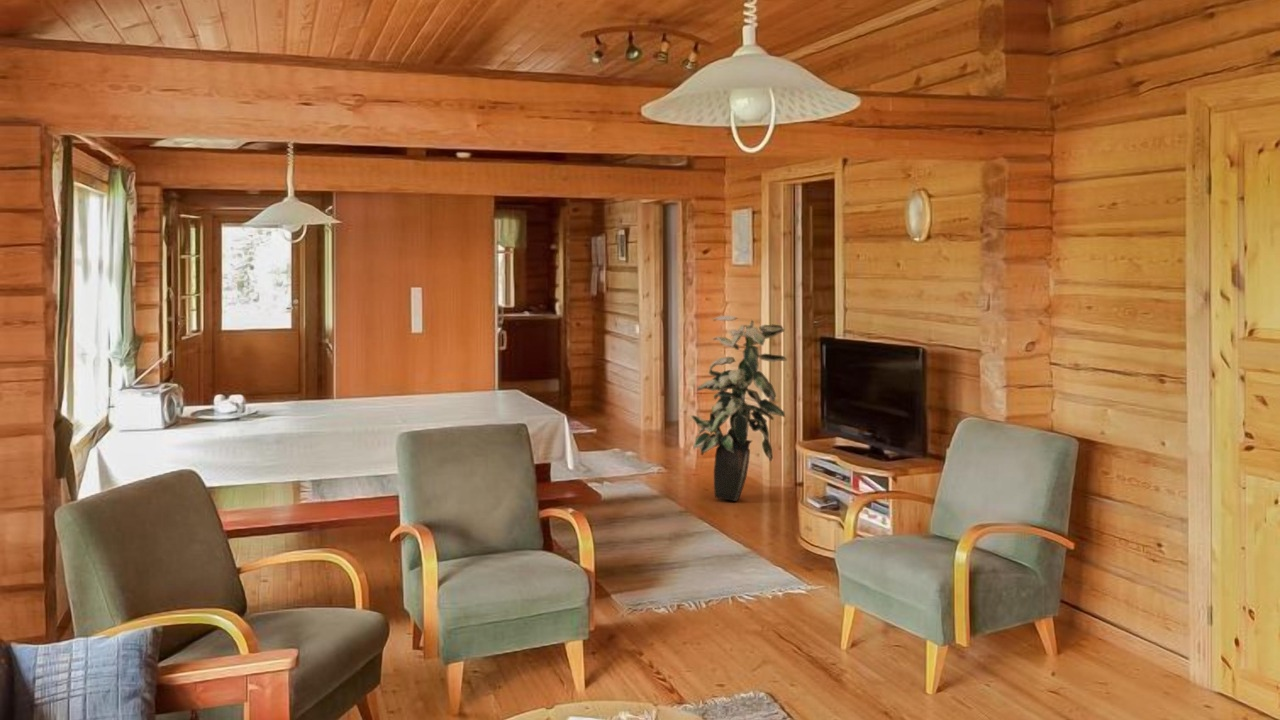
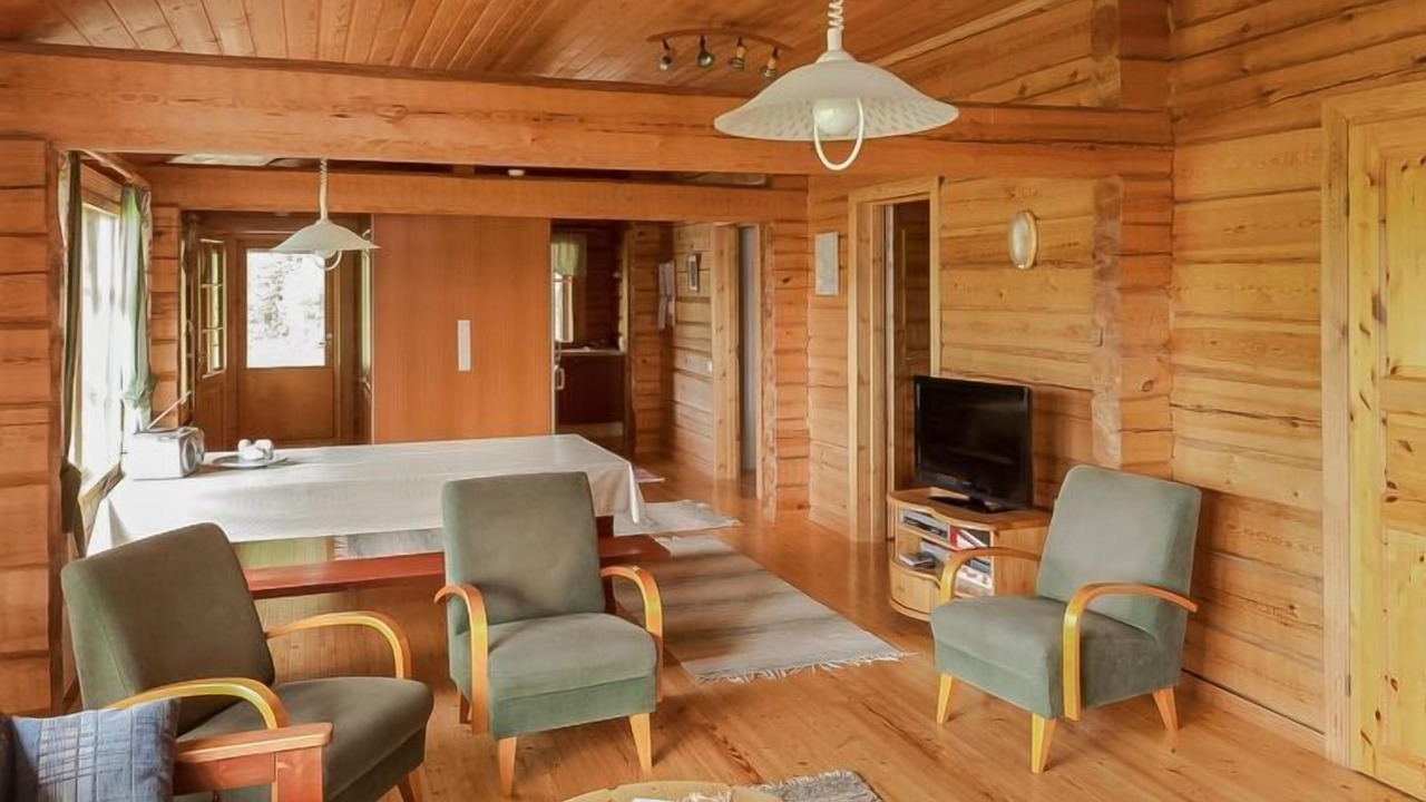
- indoor plant (736, 407)
